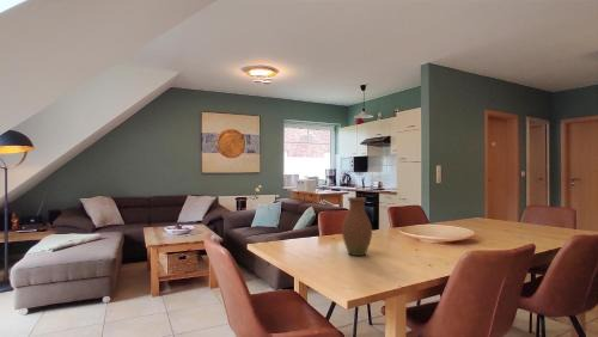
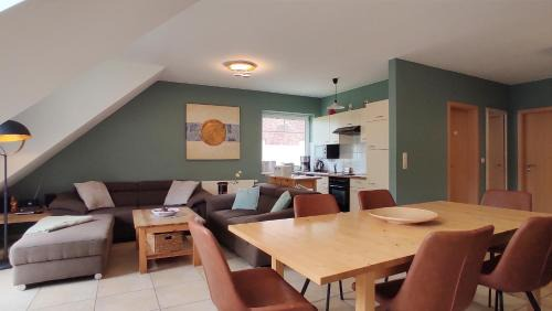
- vase (356, 225)
